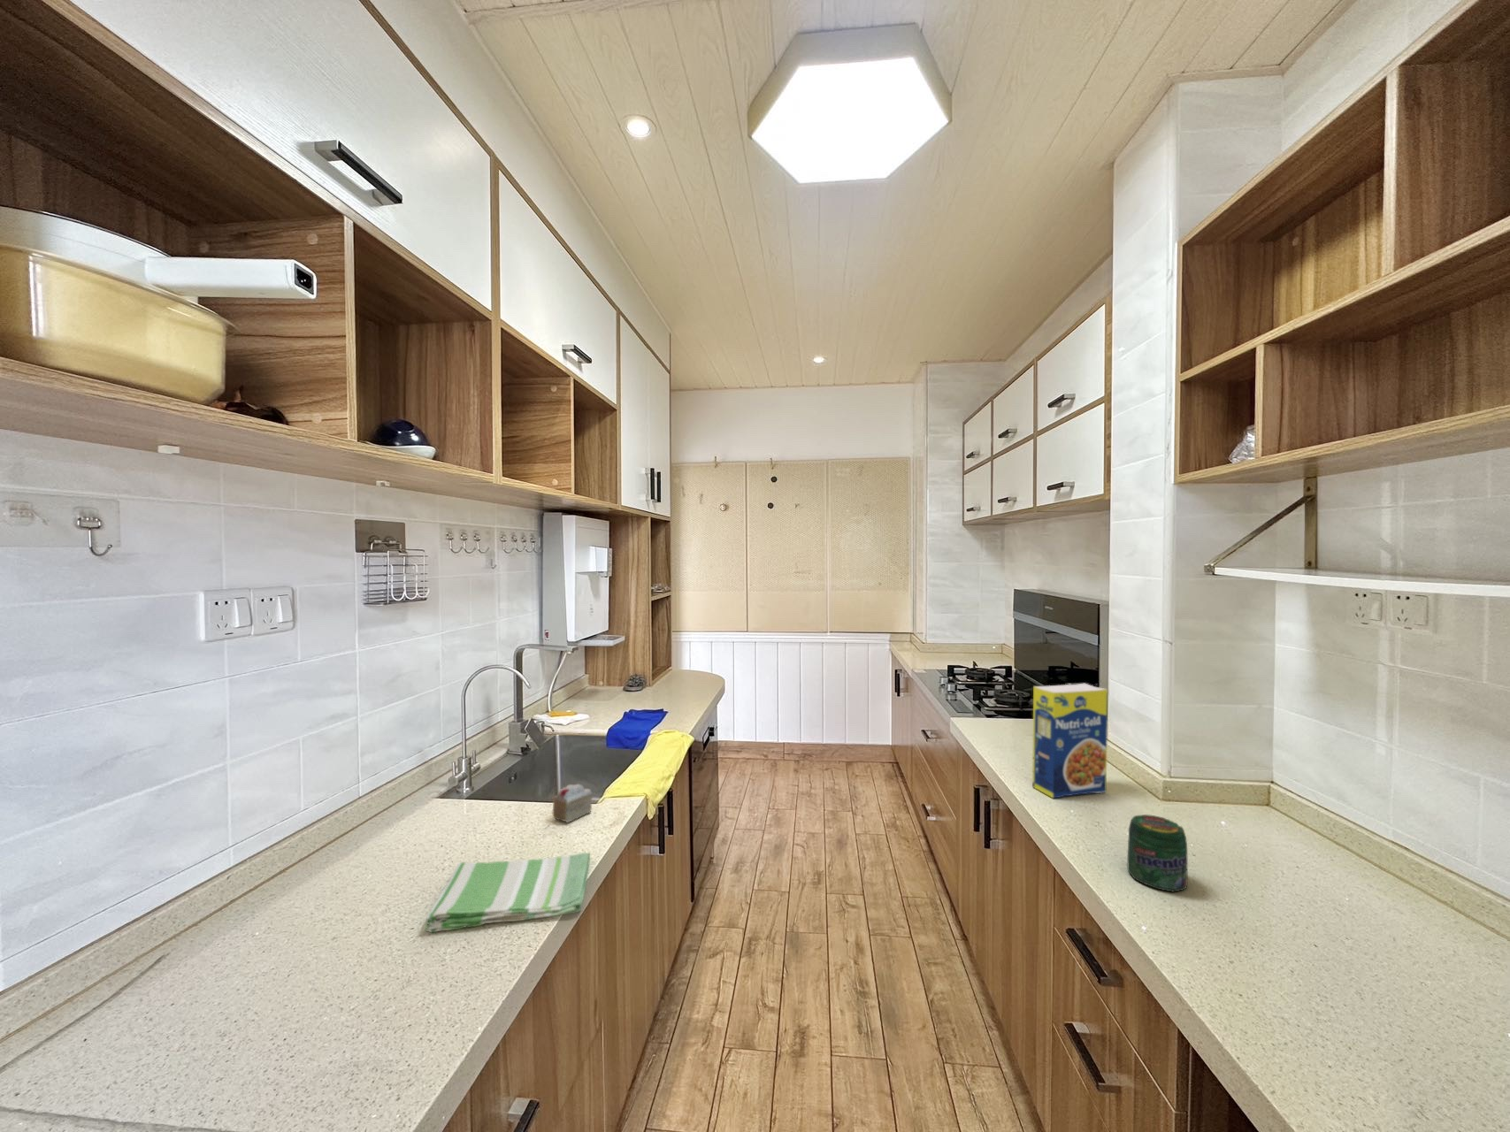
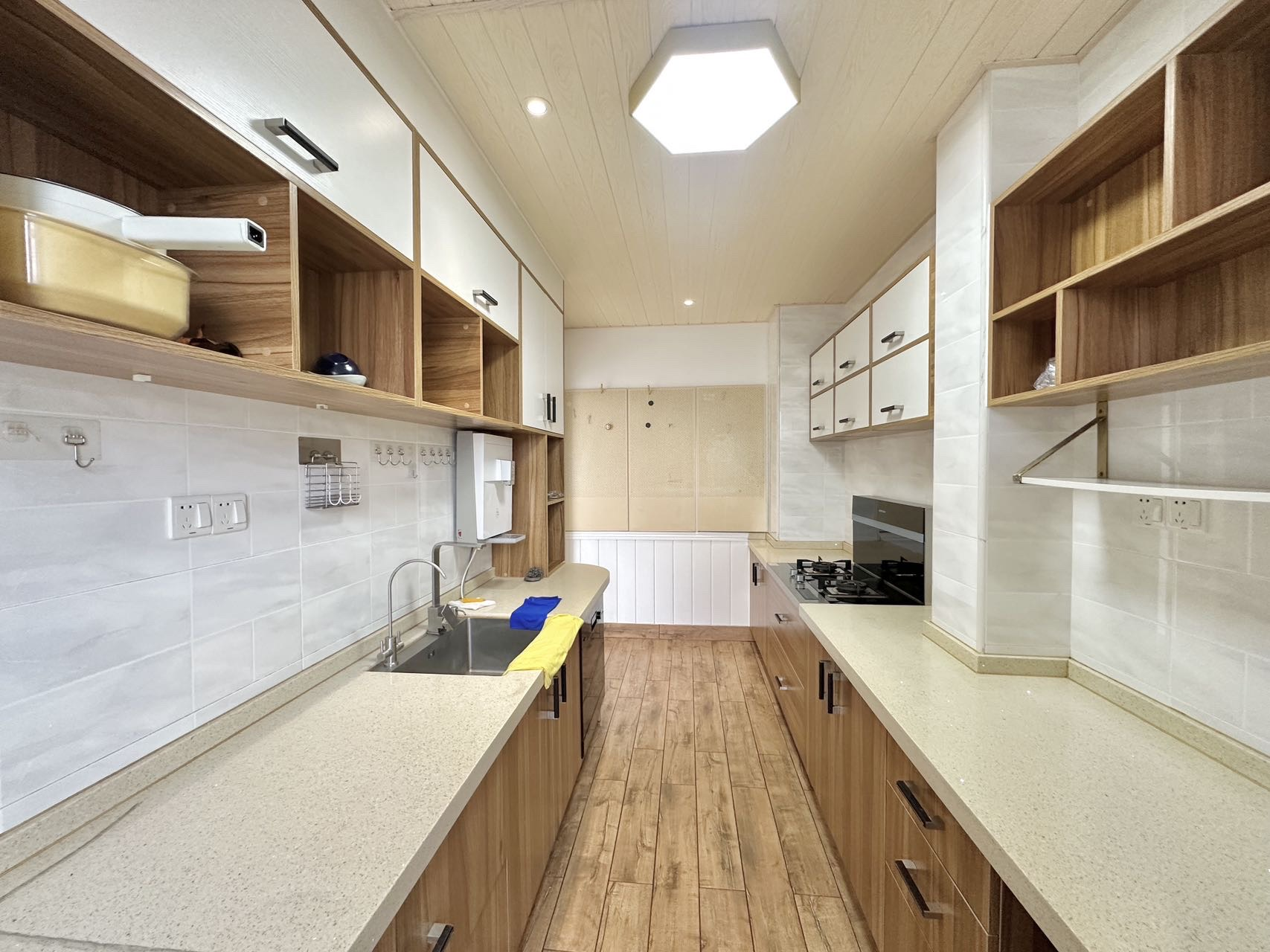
- dish towel (516, 885)
- legume (1069, 738)
- jar (1156, 850)
- cake slice (572, 800)
